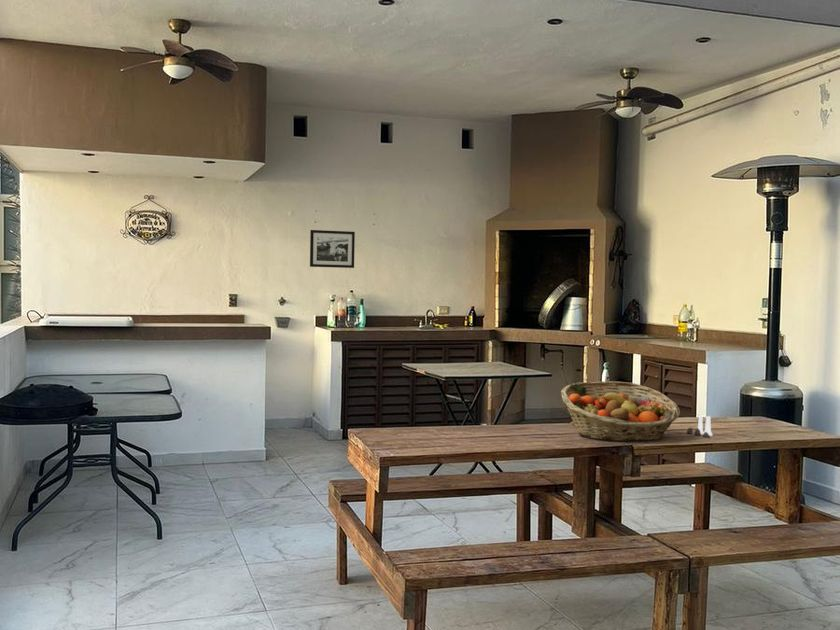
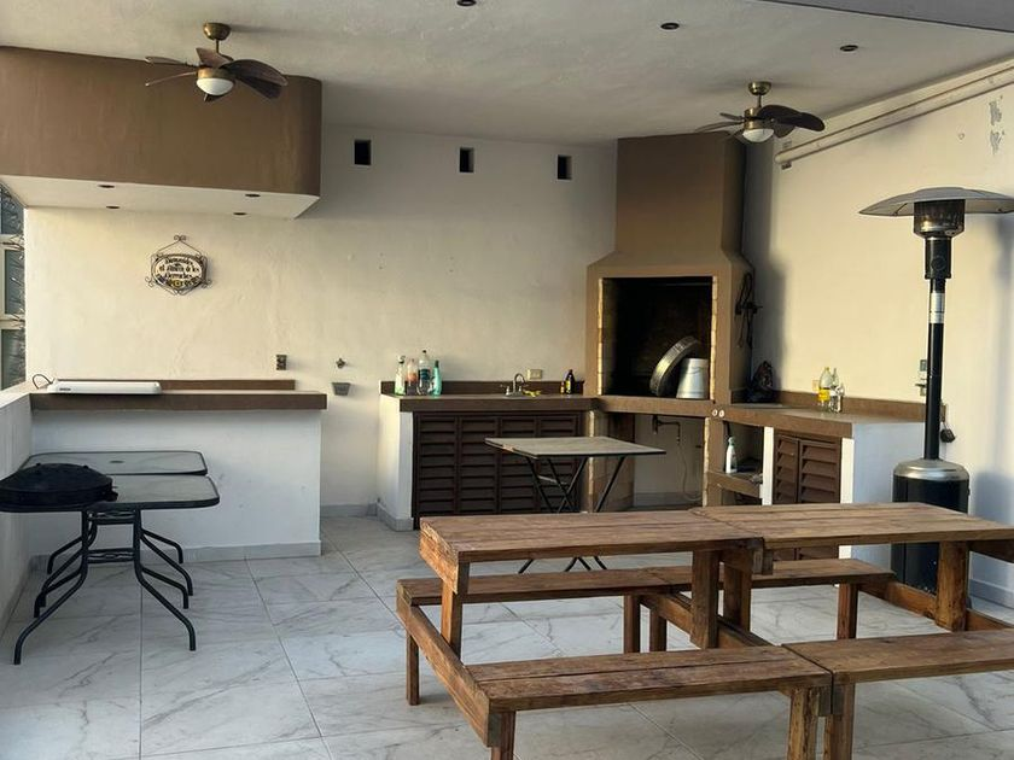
- picture frame (332, 249)
- fruit basket (619, 410)
- salt and pepper shaker set (701, 425)
